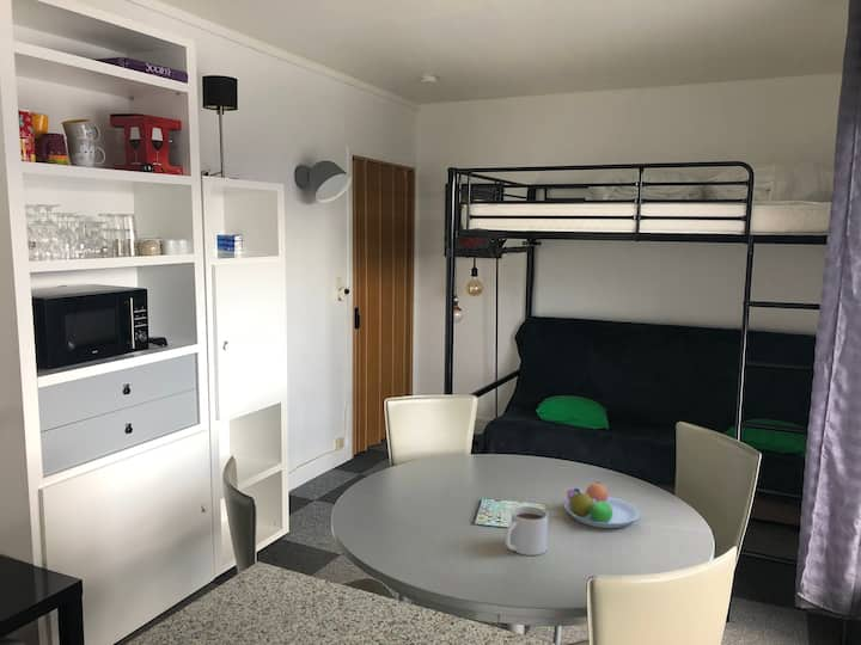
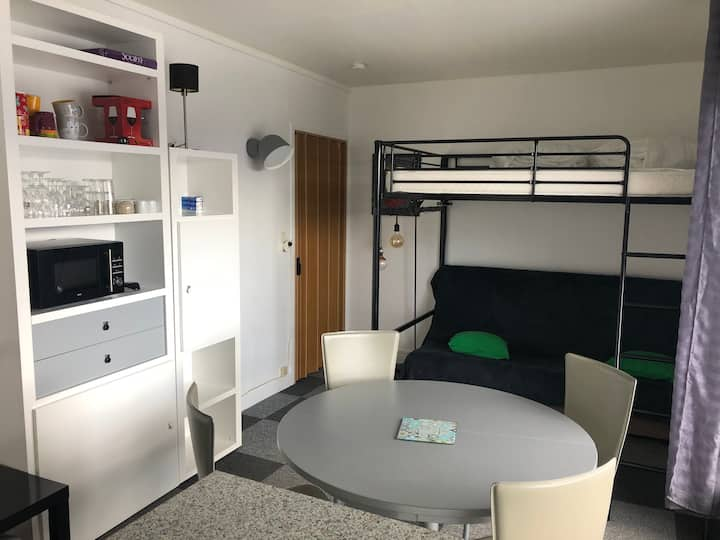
- mug (523, 532)
- fruit bowl (600, 502)
